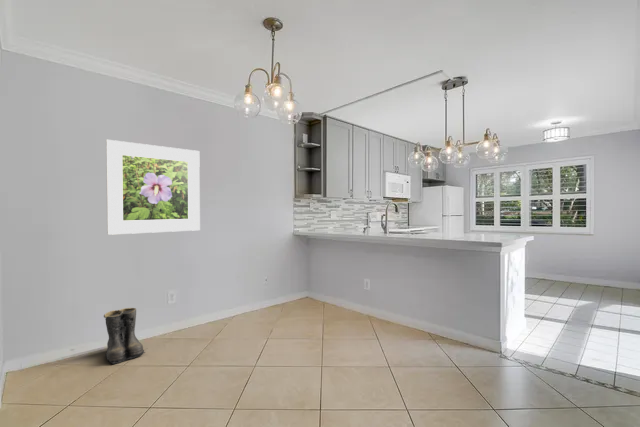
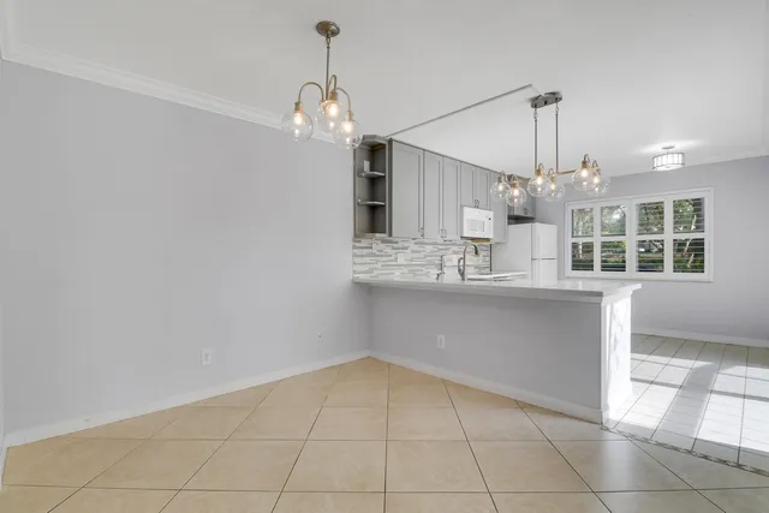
- boots (123, 333)
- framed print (157, 189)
